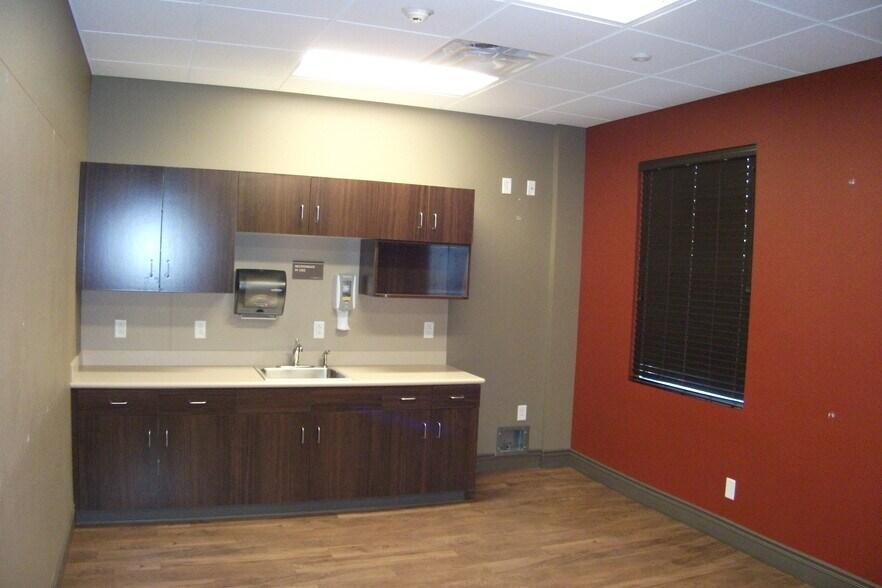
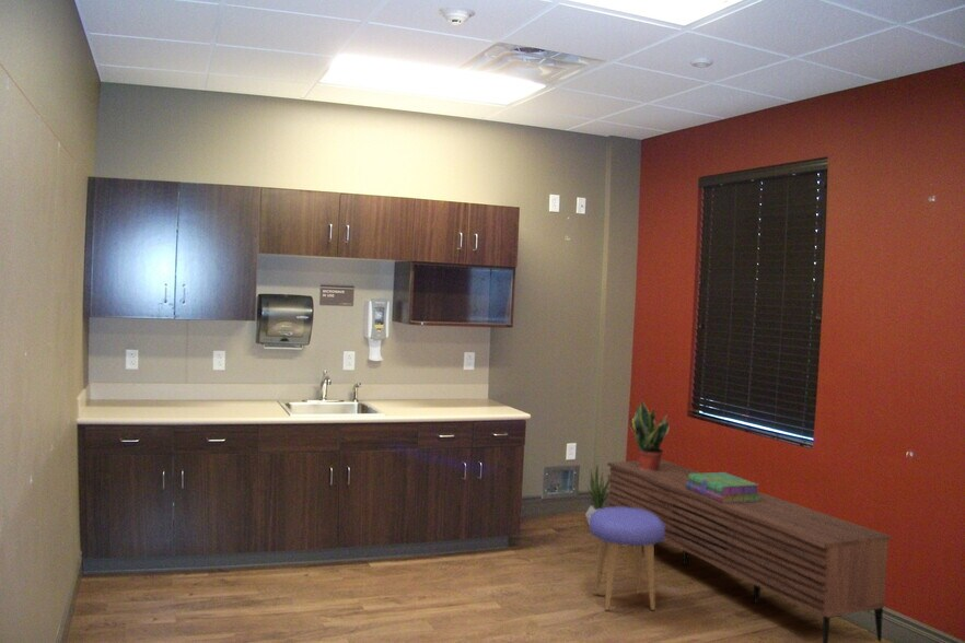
+ potted plant (654, 433)
+ stool (616, 558)
+ potted plant (597, 496)
+ stack of books (722, 486)
+ sideboard (724, 538)
